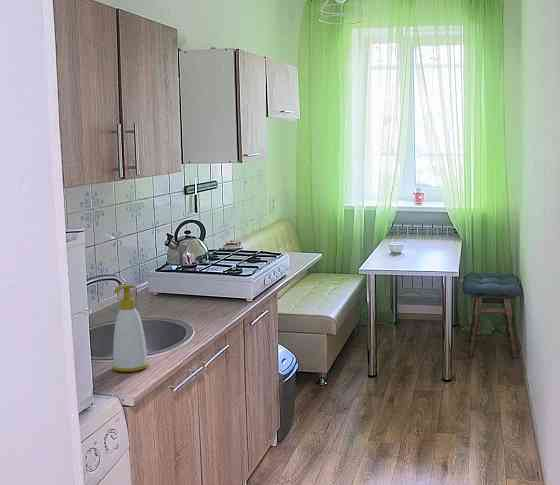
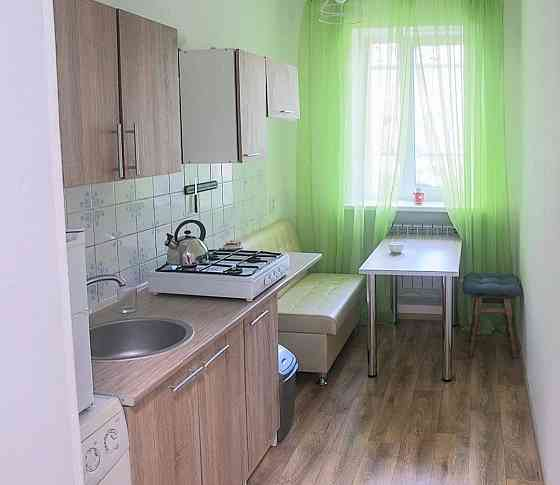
- soap bottle (128, 326)
